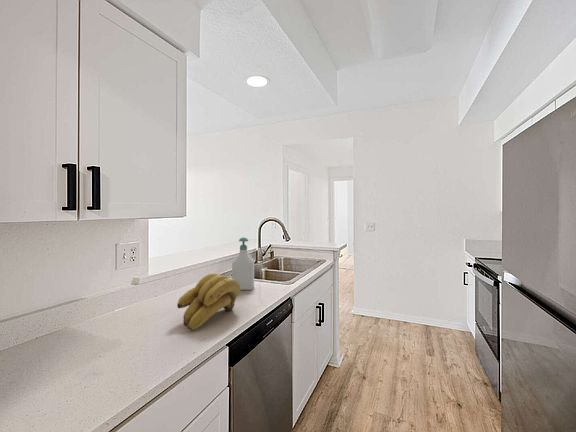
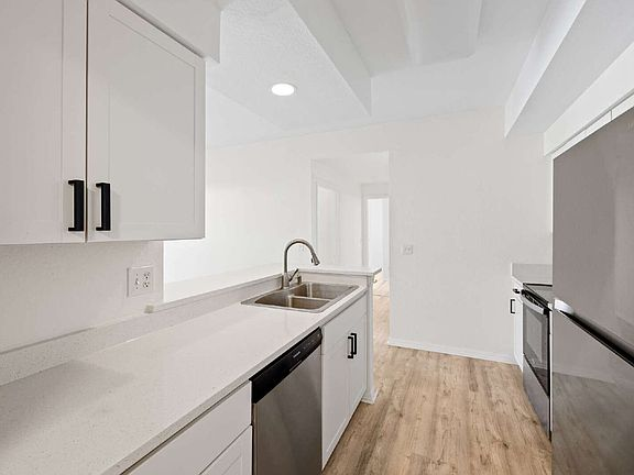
- banana bunch (210, 297)
- soap bottle (243, 262)
